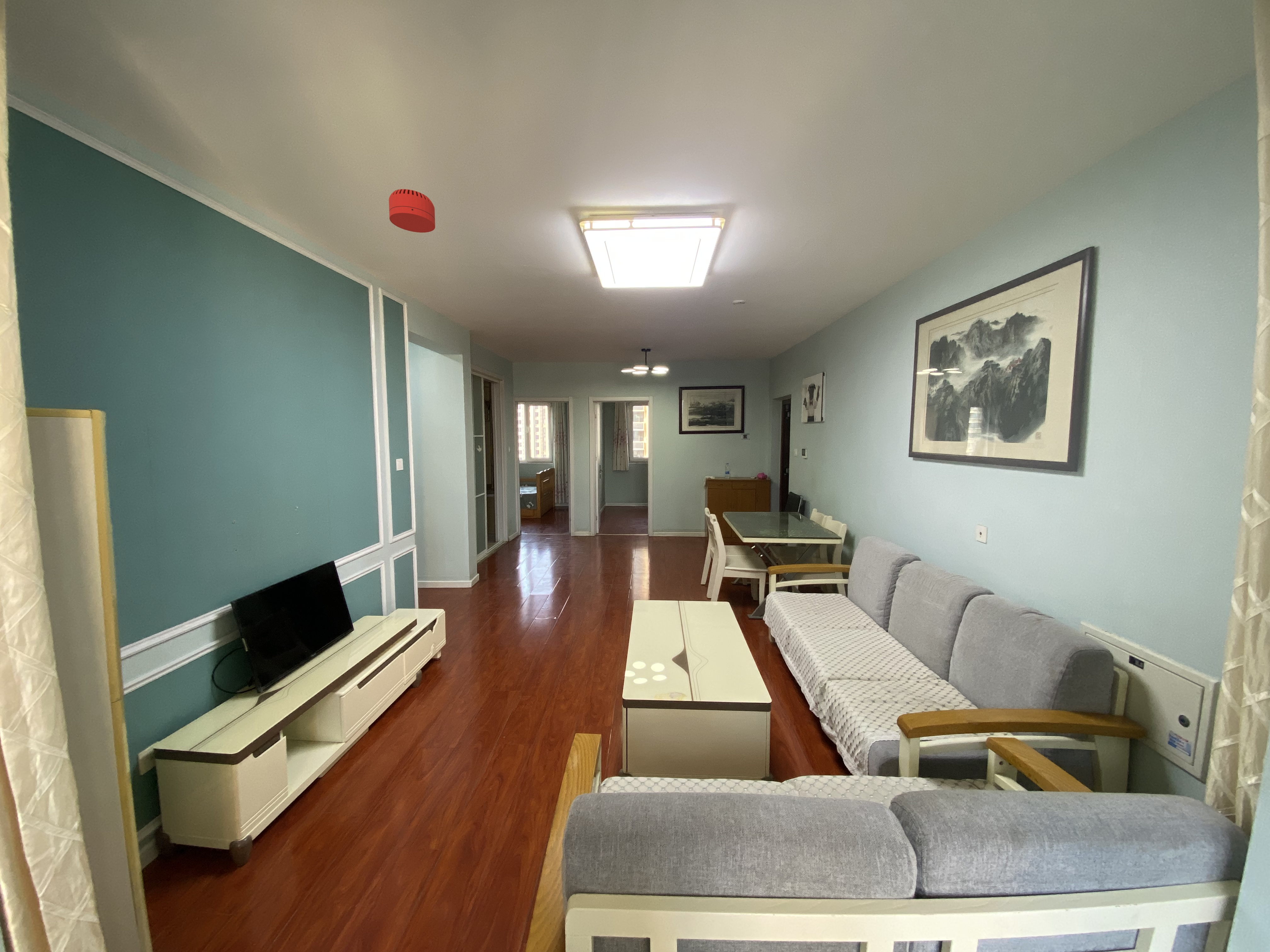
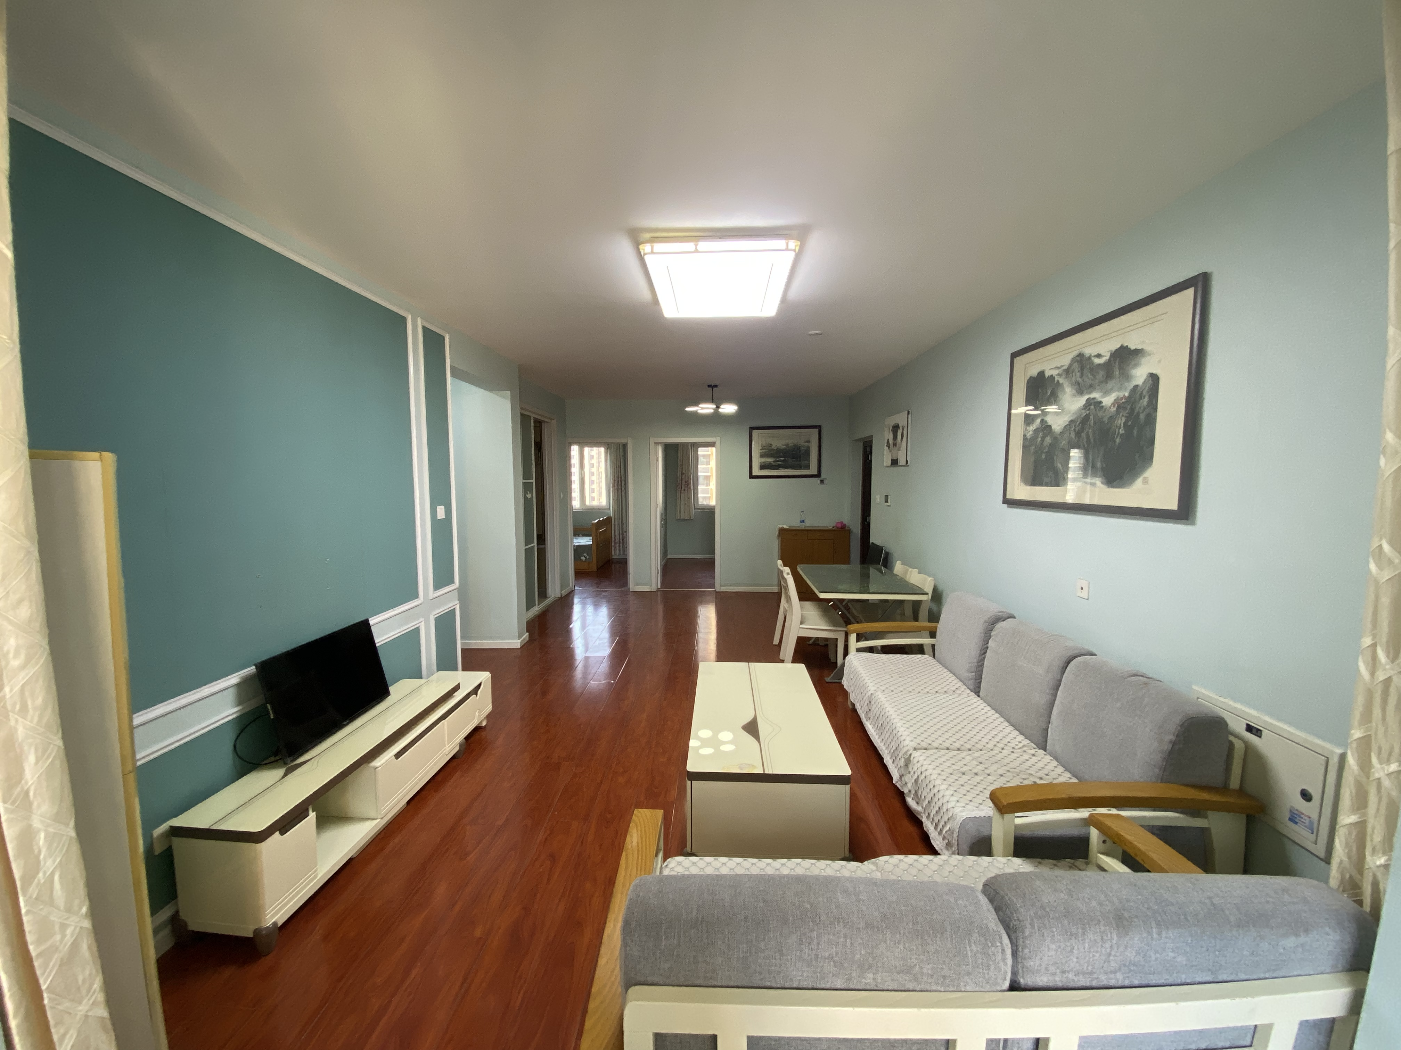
- smoke detector (412, 210)
